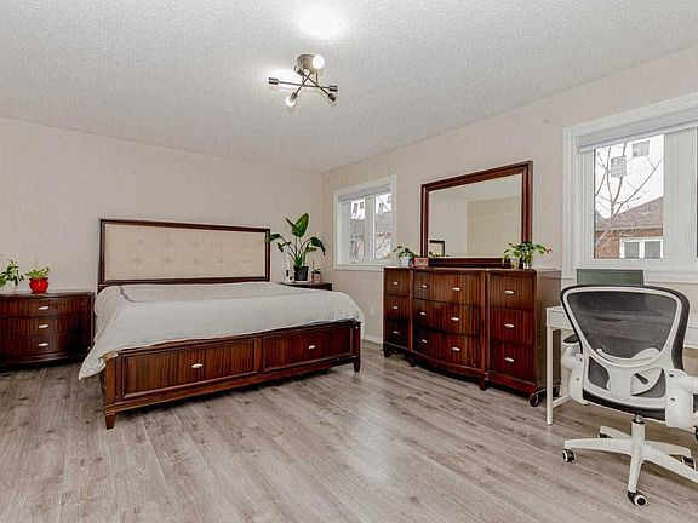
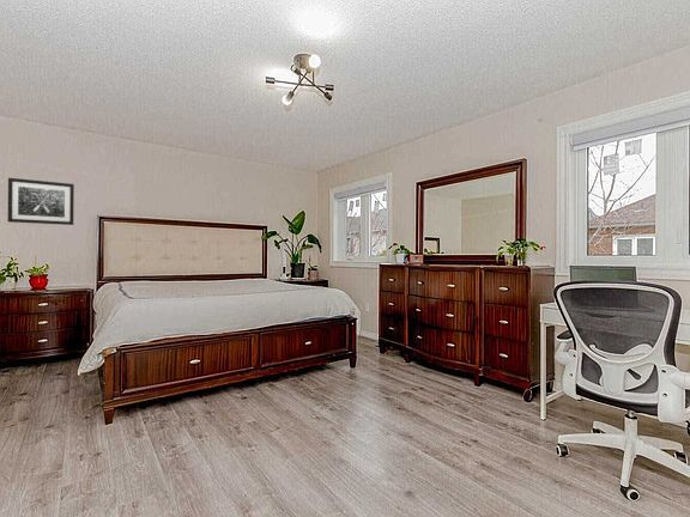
+ wall art (42, 202)
